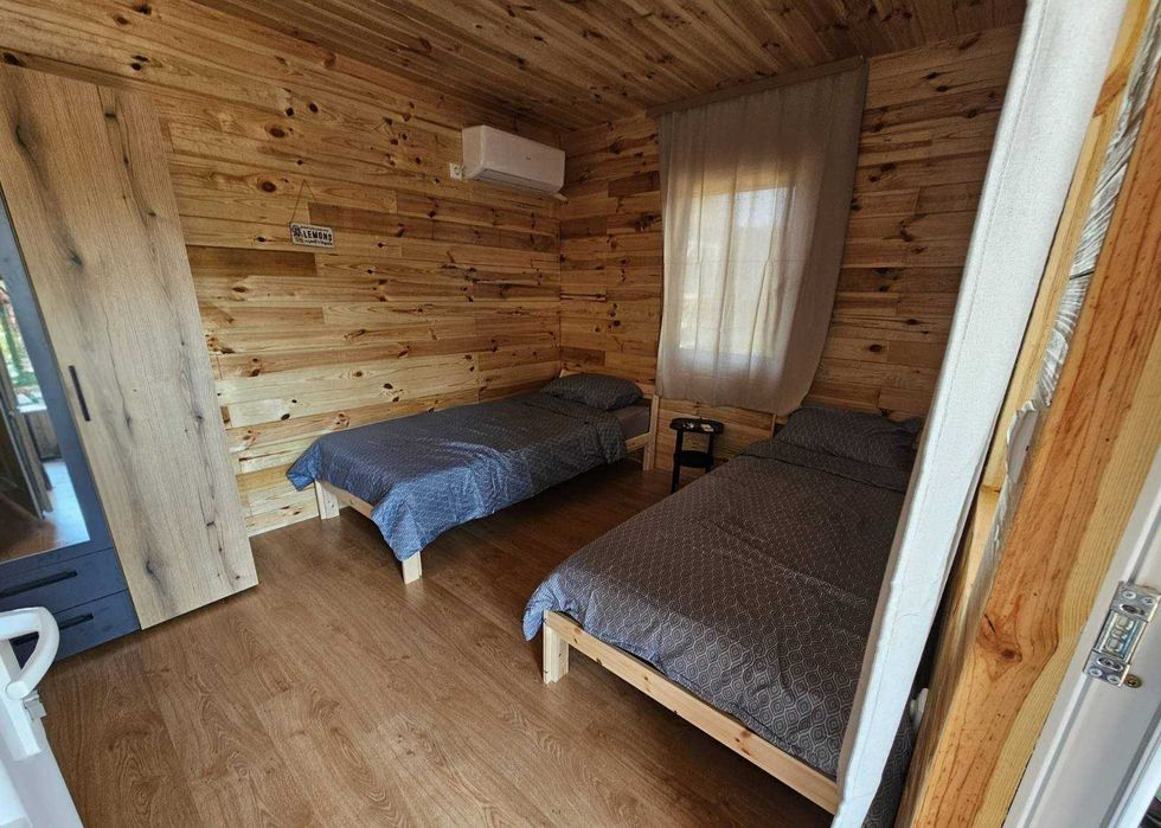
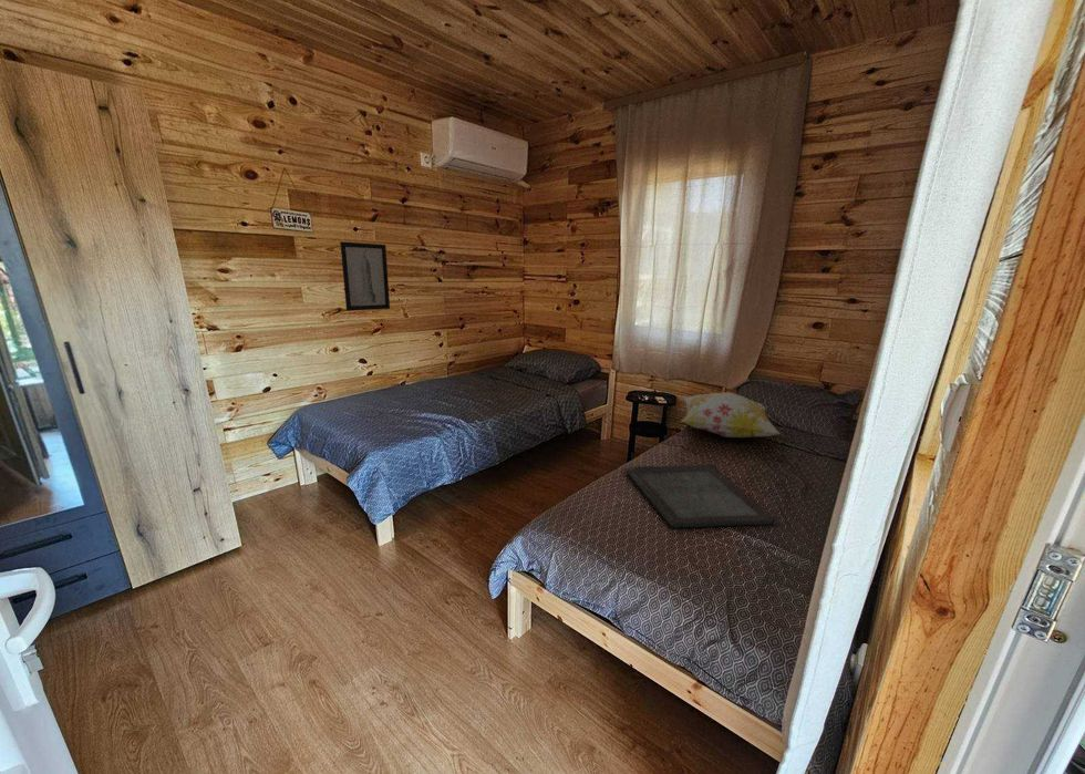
+ serving tray (692, 492)
+ decorative pillow (725, 413)
+ wall art (365, 277)
